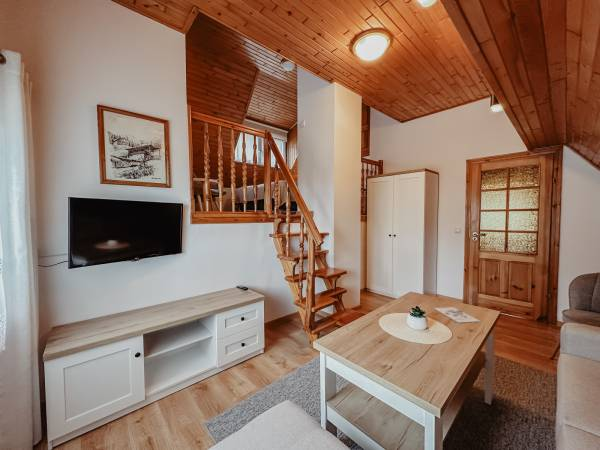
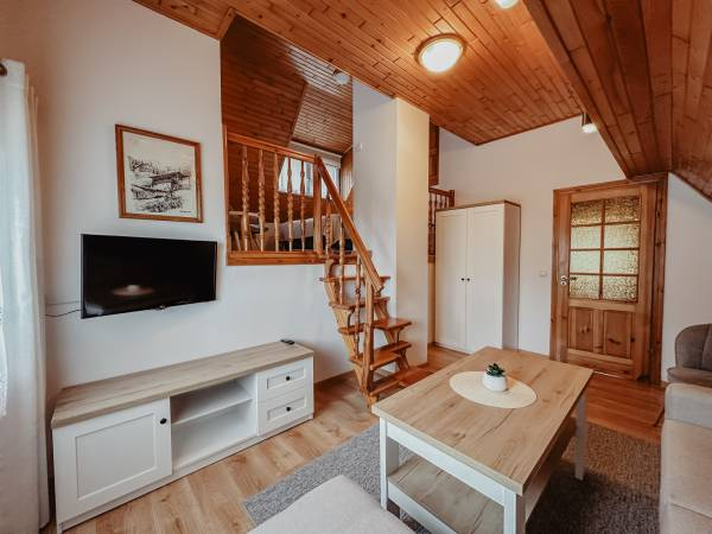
- architectural model (455, 312)
